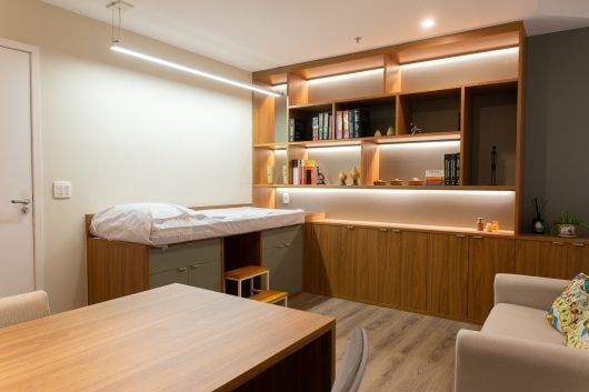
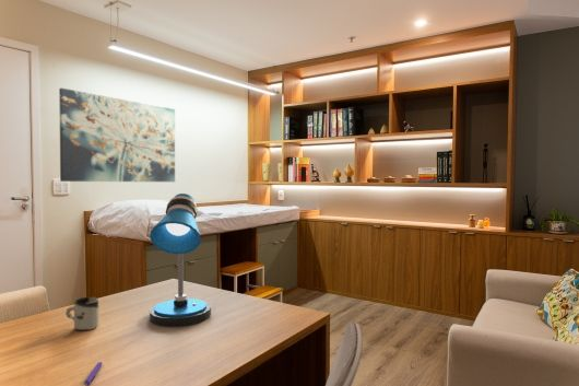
+ pen (94, 372)
+ desk lamp (181, 257)
+ wall art (123, 141)
+ cup (82, 313)
